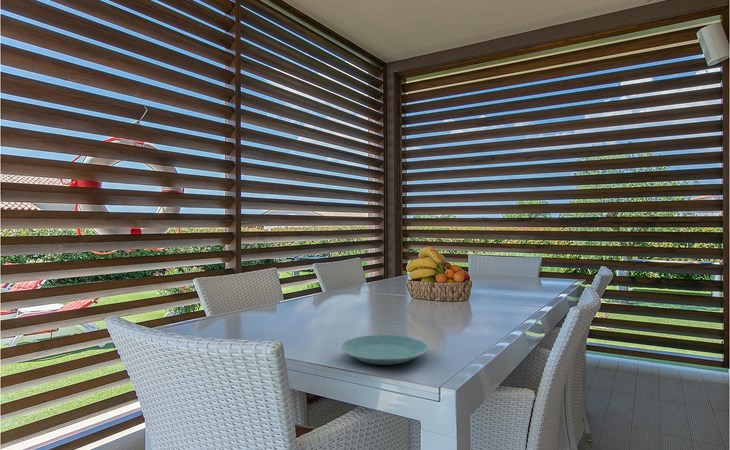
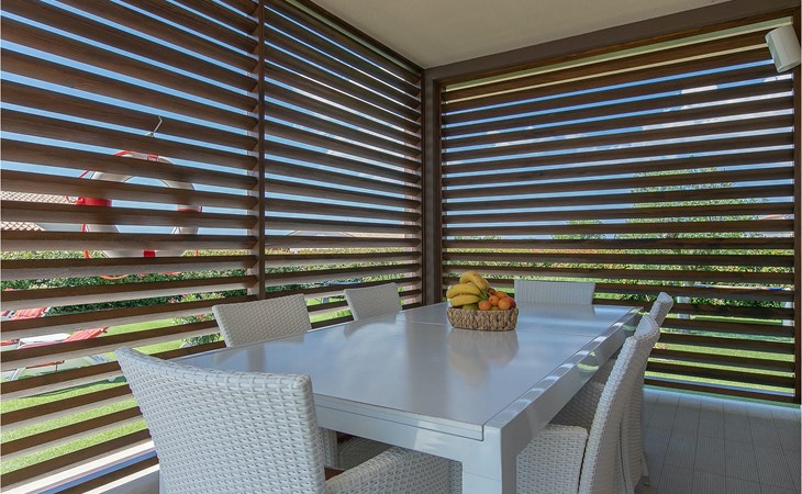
- plate (384, 350)
